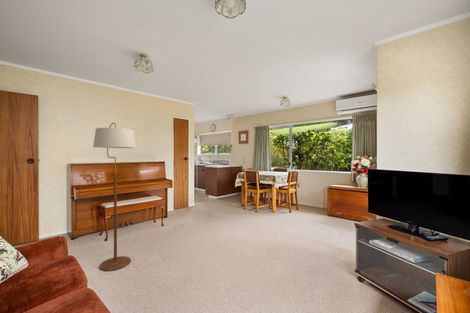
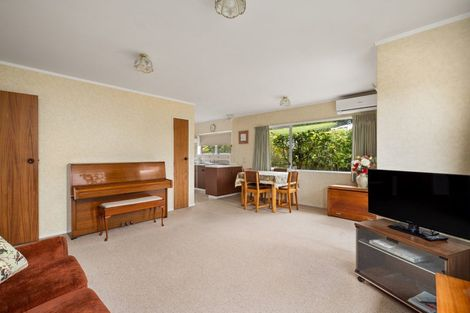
- floor lamp (114, 192)
